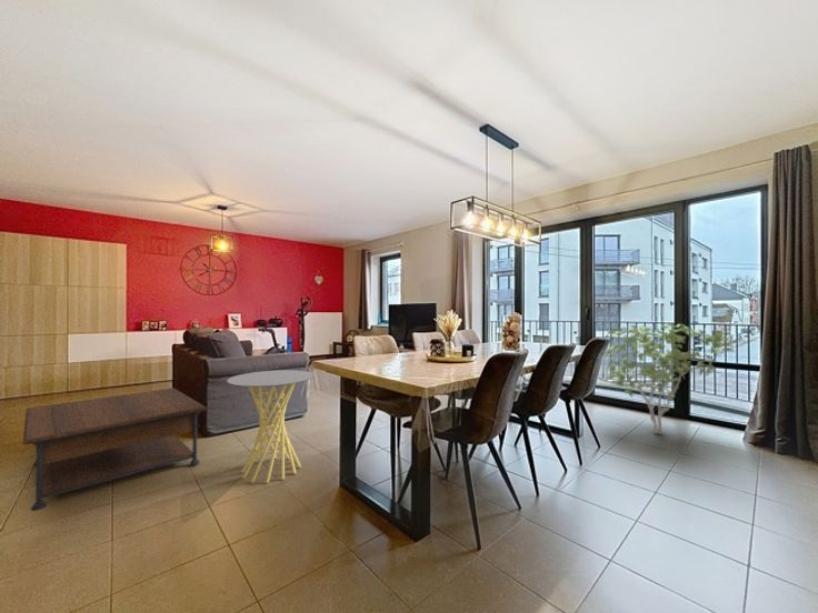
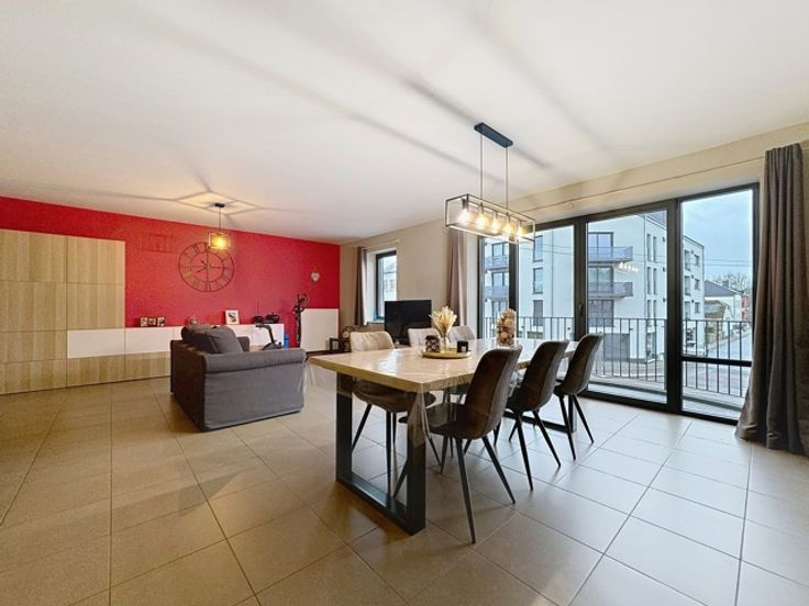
- shrub (659, 378)
- coffee table (117, 435)
- side table (271, 423)
